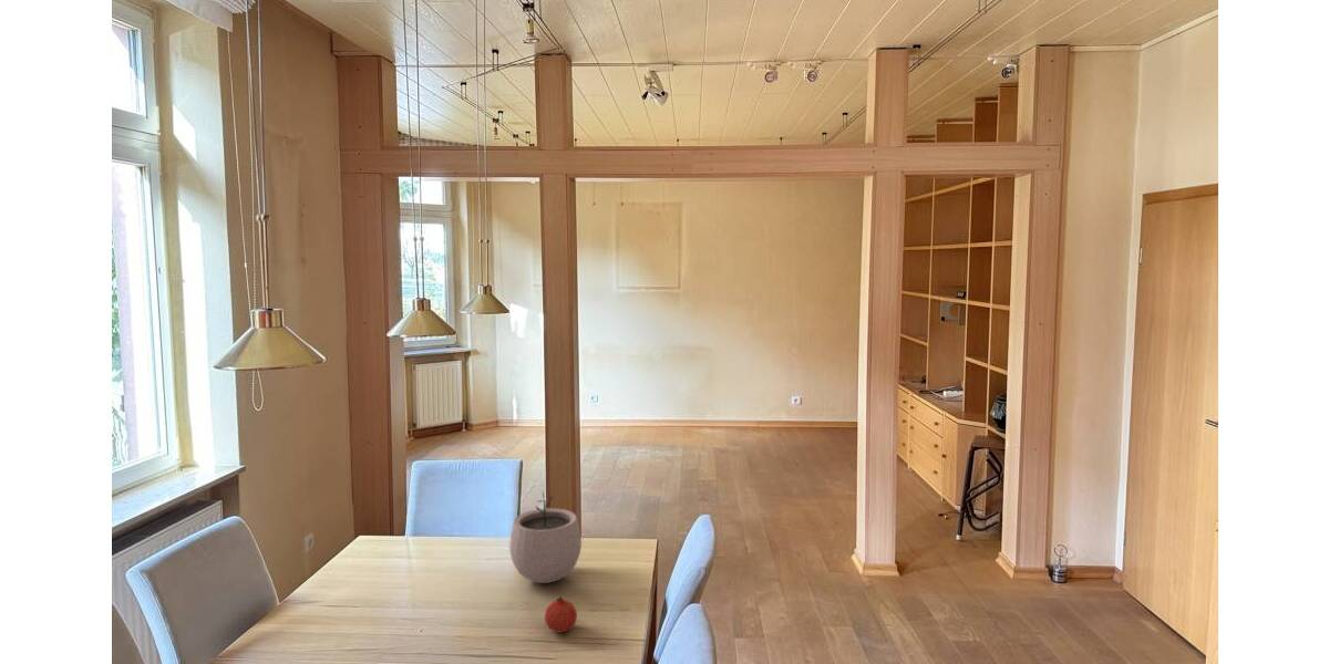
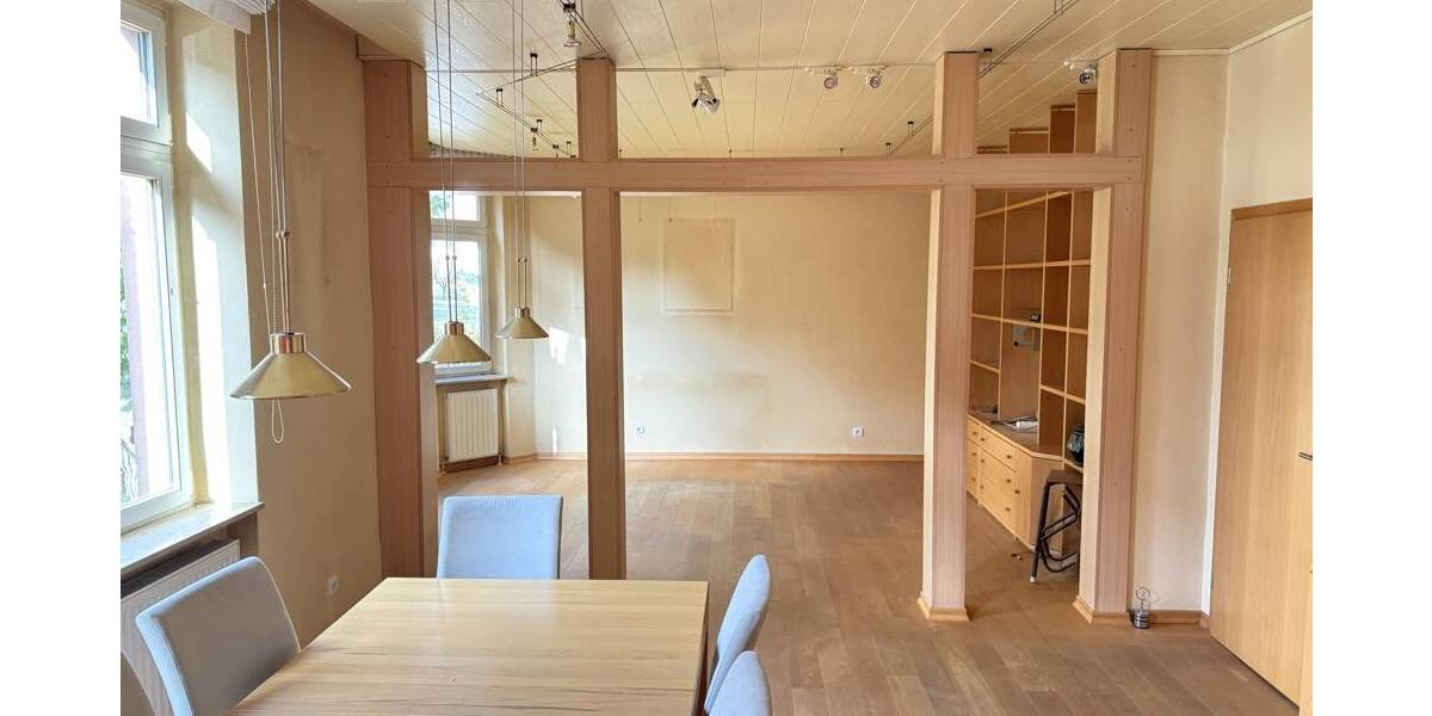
- plant pot (545, 535)
- fruit (560, 613)
